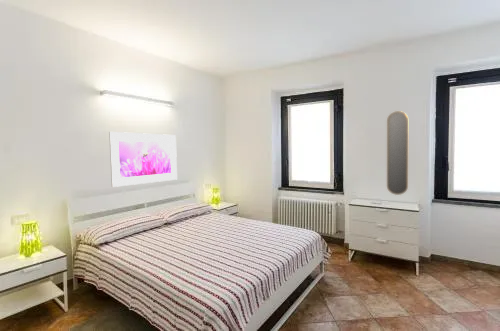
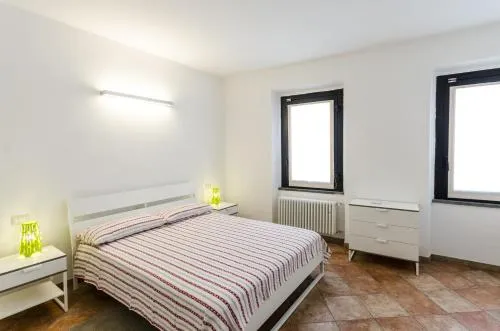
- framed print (147, 158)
- home mirror (397, 153)
